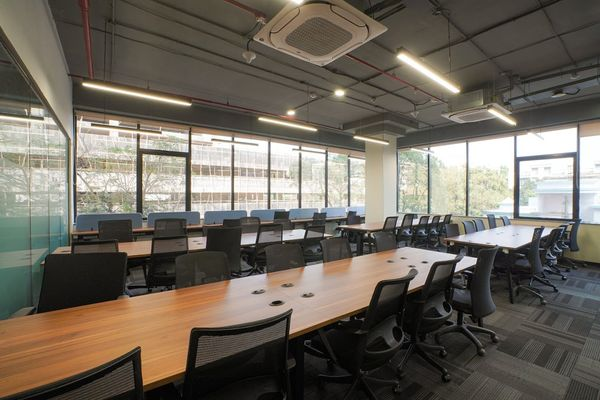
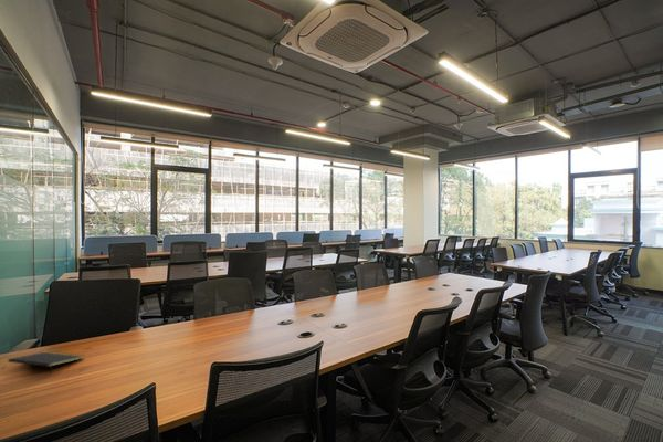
+ notepad (48, 358)
